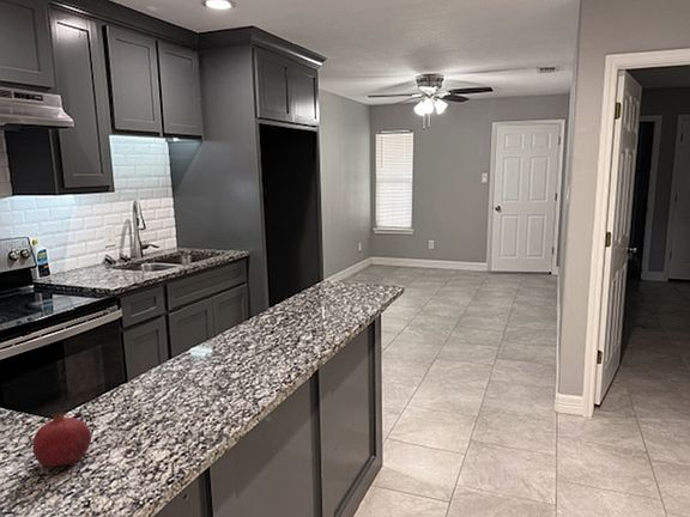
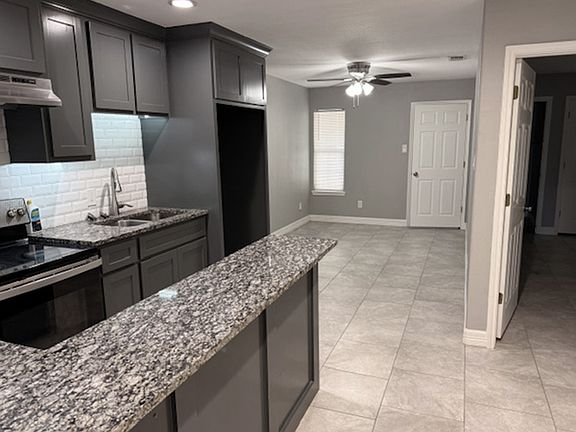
- fruit (61, 437)
